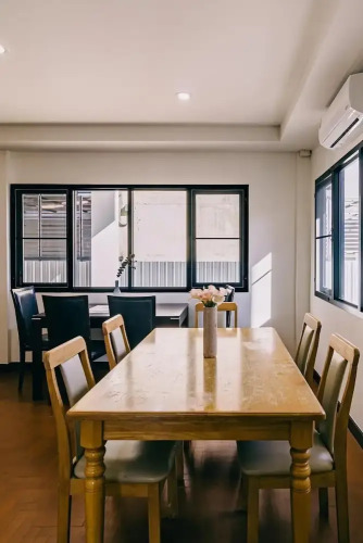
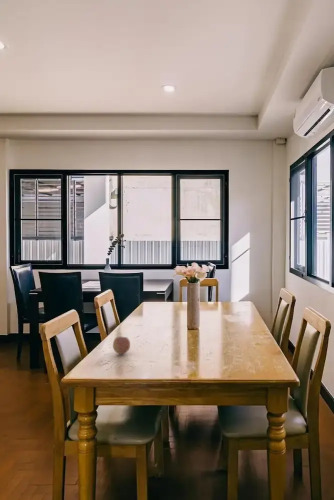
+ fruit (121, 345)
